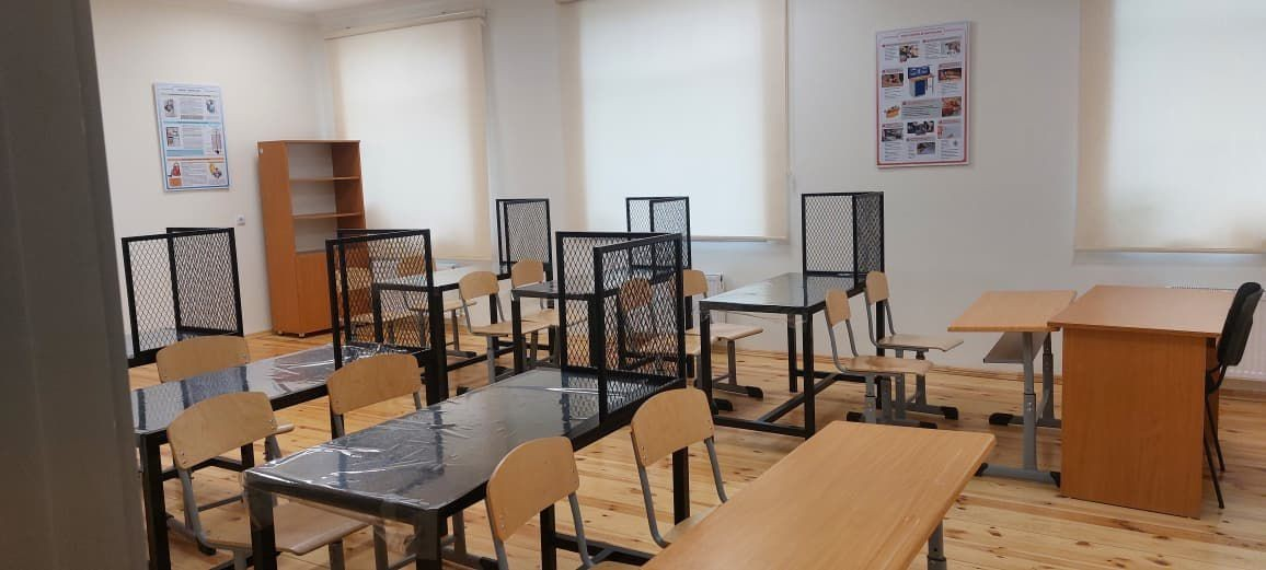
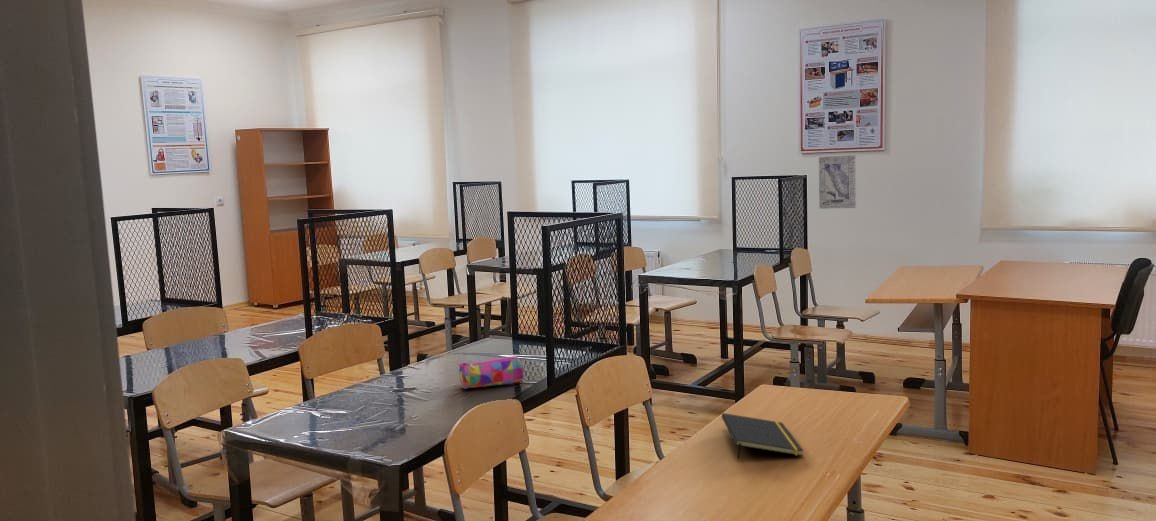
+ wall art (837, 182)
+ pencil case (490, 372)
+ notepad (760, 433)
